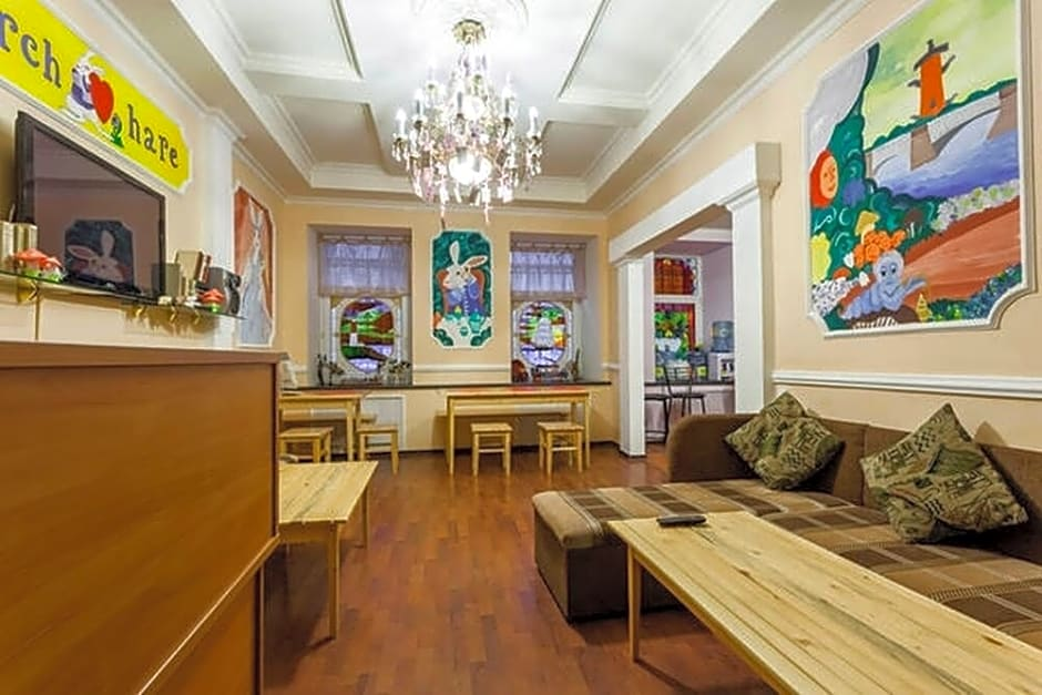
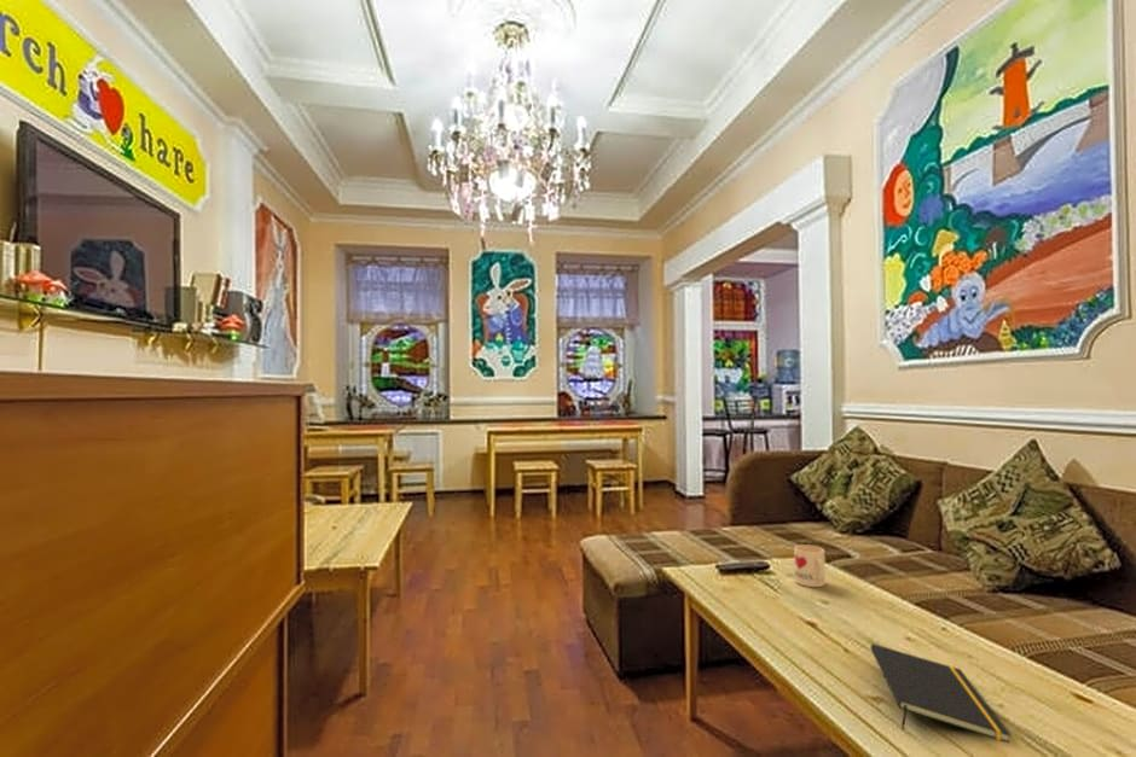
+ mug (812, 566)
+ notepad (932, 687)
